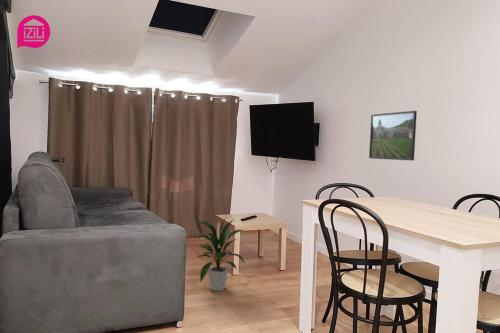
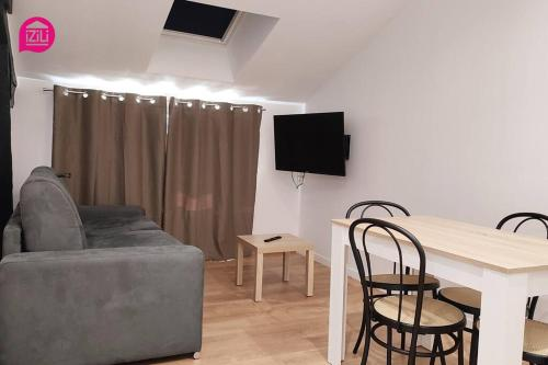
- indoor plant (216, 252)
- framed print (391, 136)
